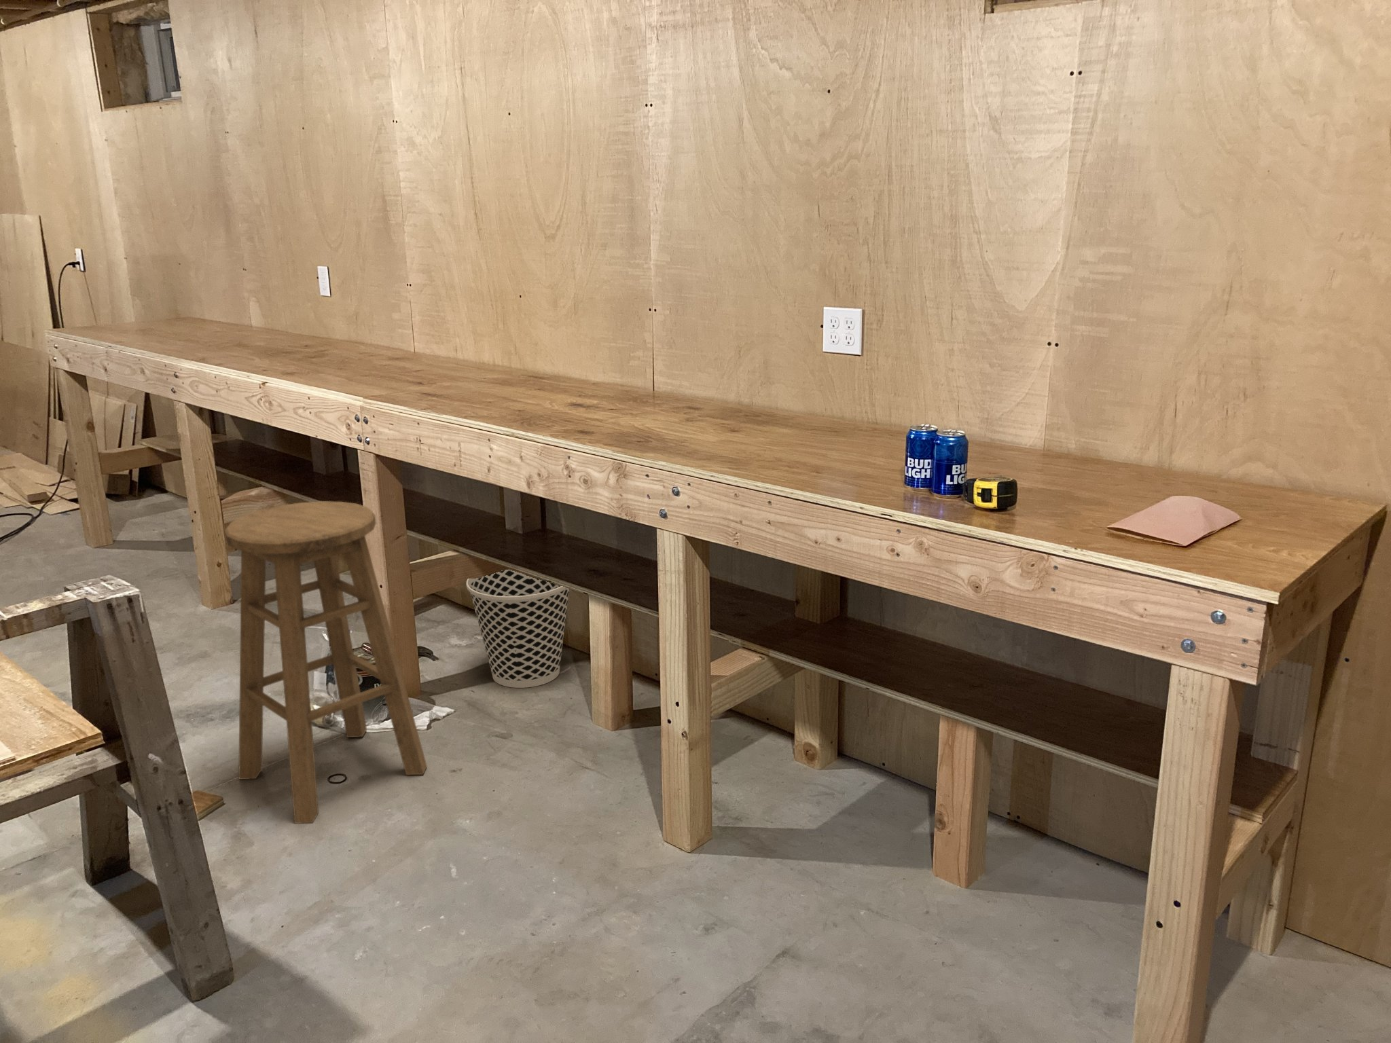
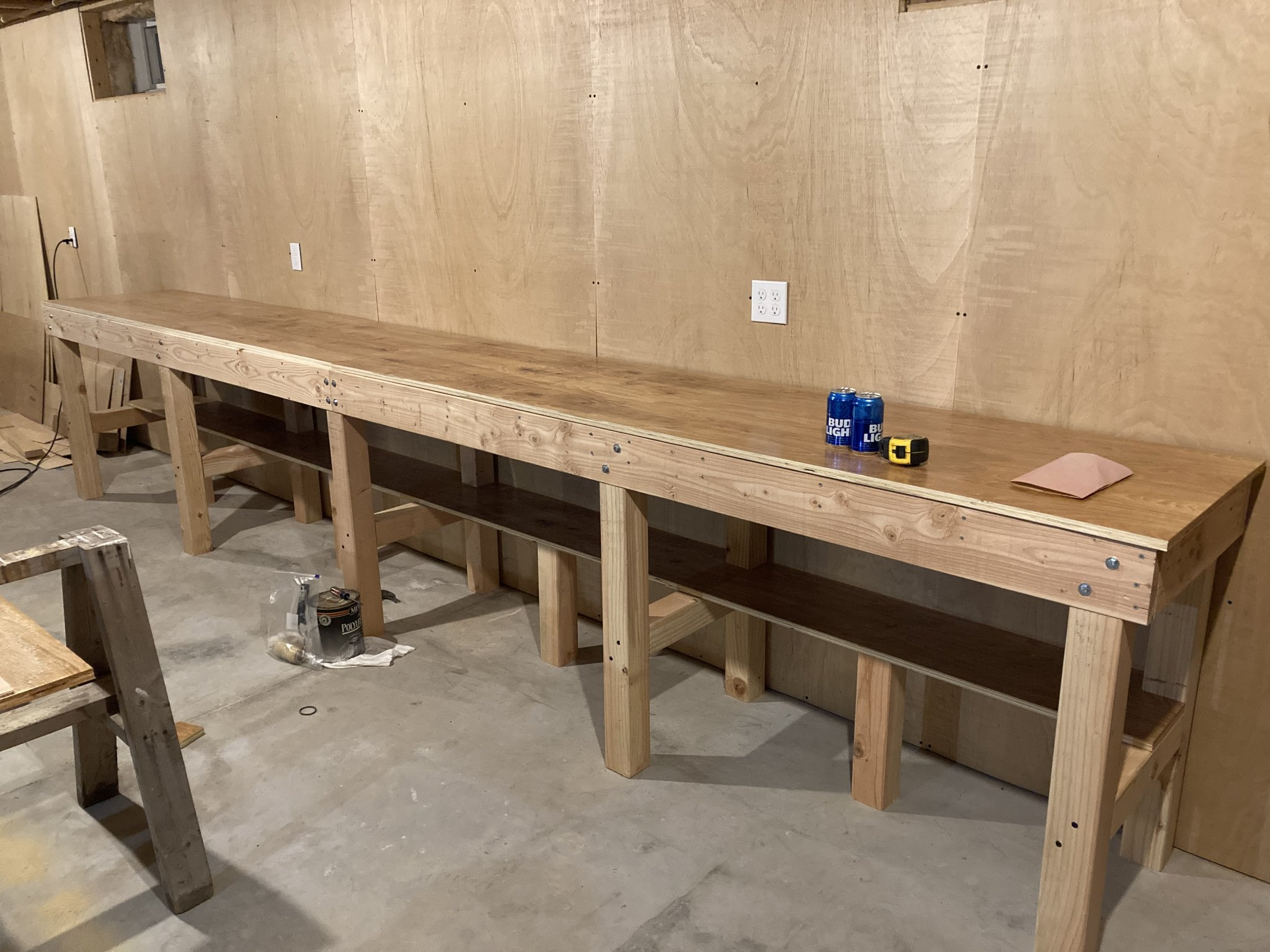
- bar stool (321, 658)
- wastebasket (522, 626)
